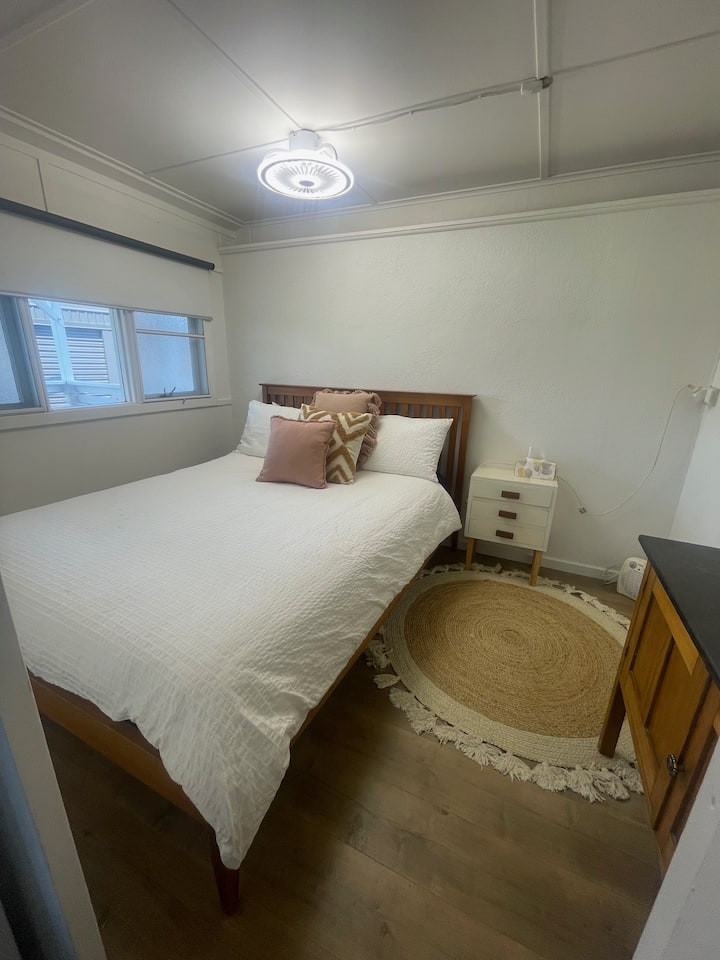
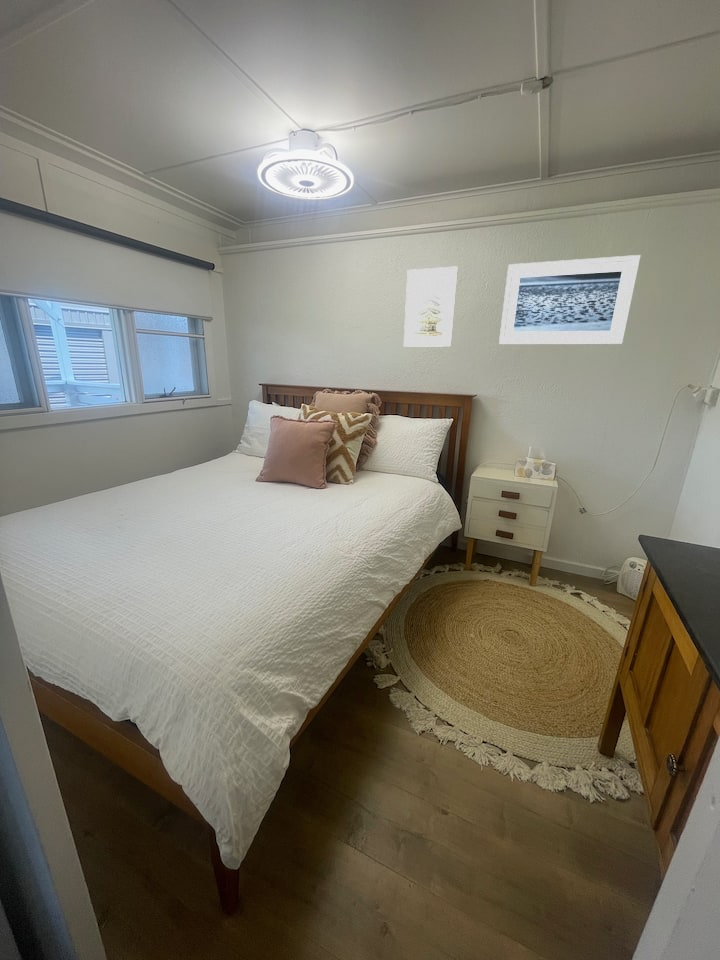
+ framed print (429, 308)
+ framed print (563, 303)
